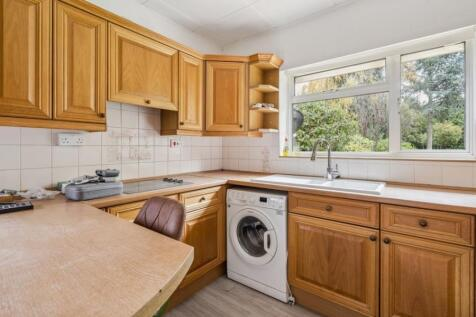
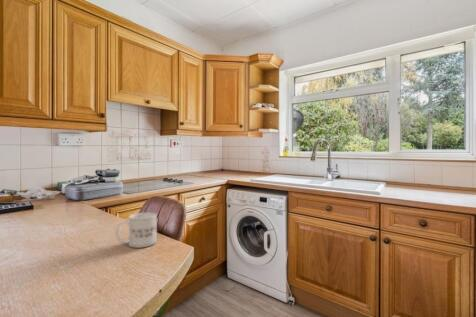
+ mug (136, 230)
